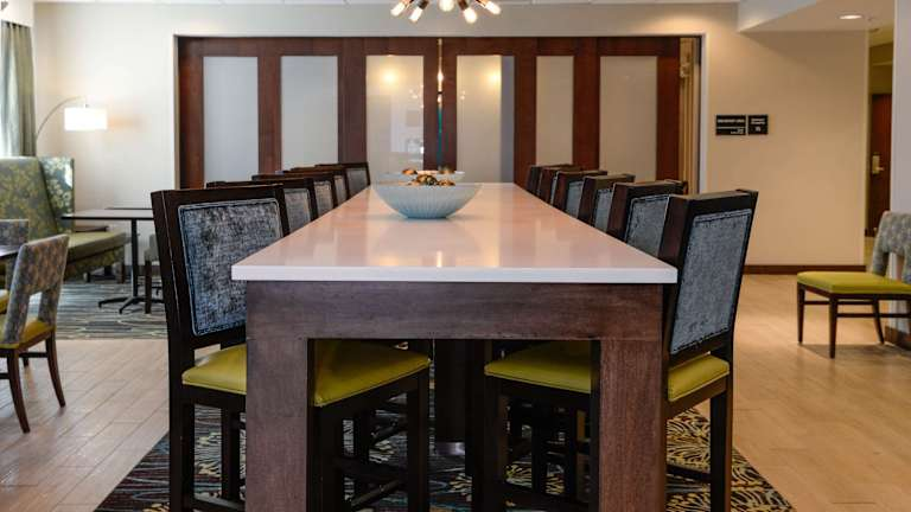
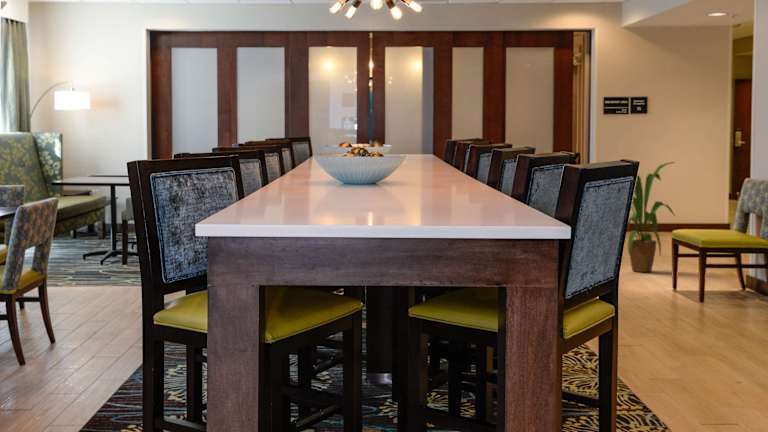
+ house plant (634, 216)
